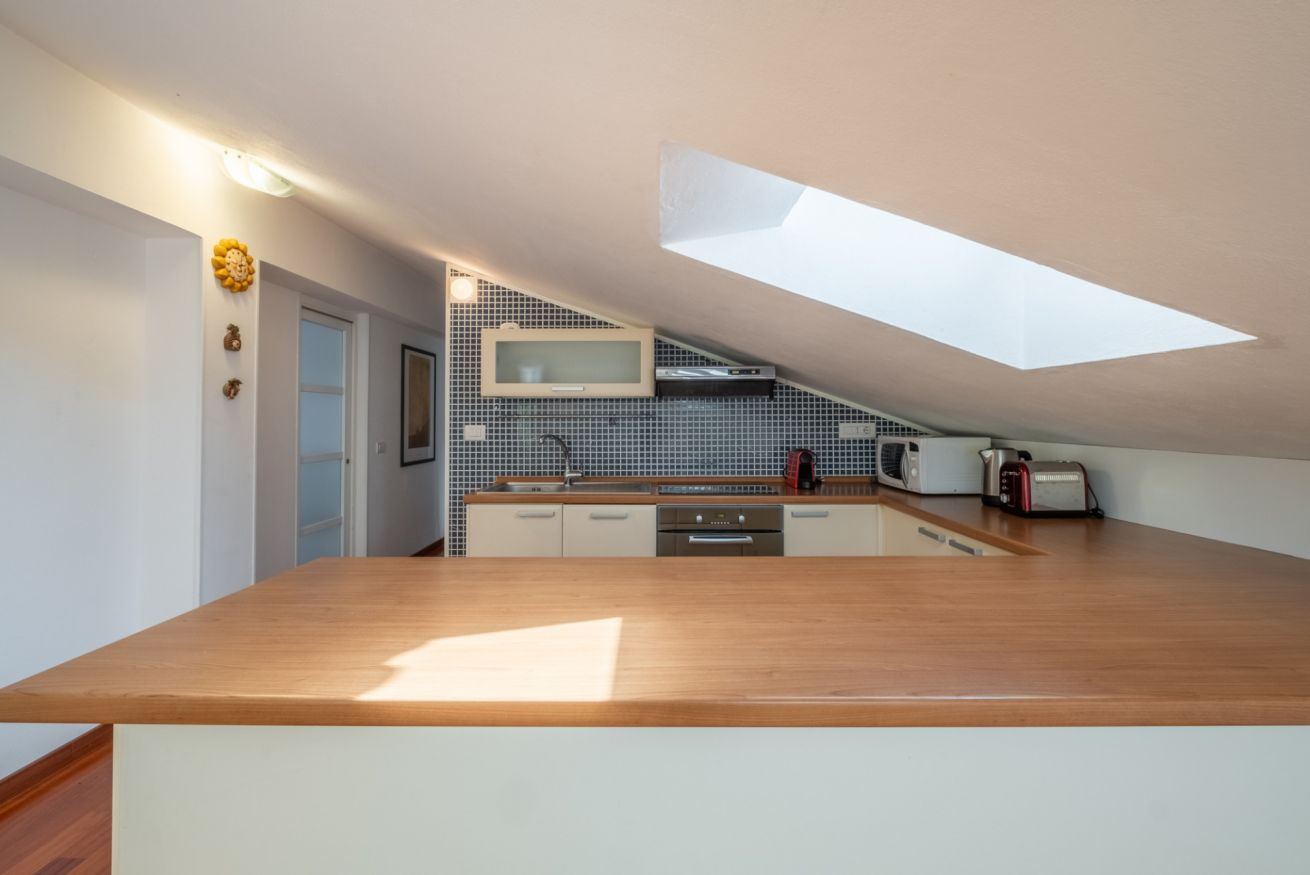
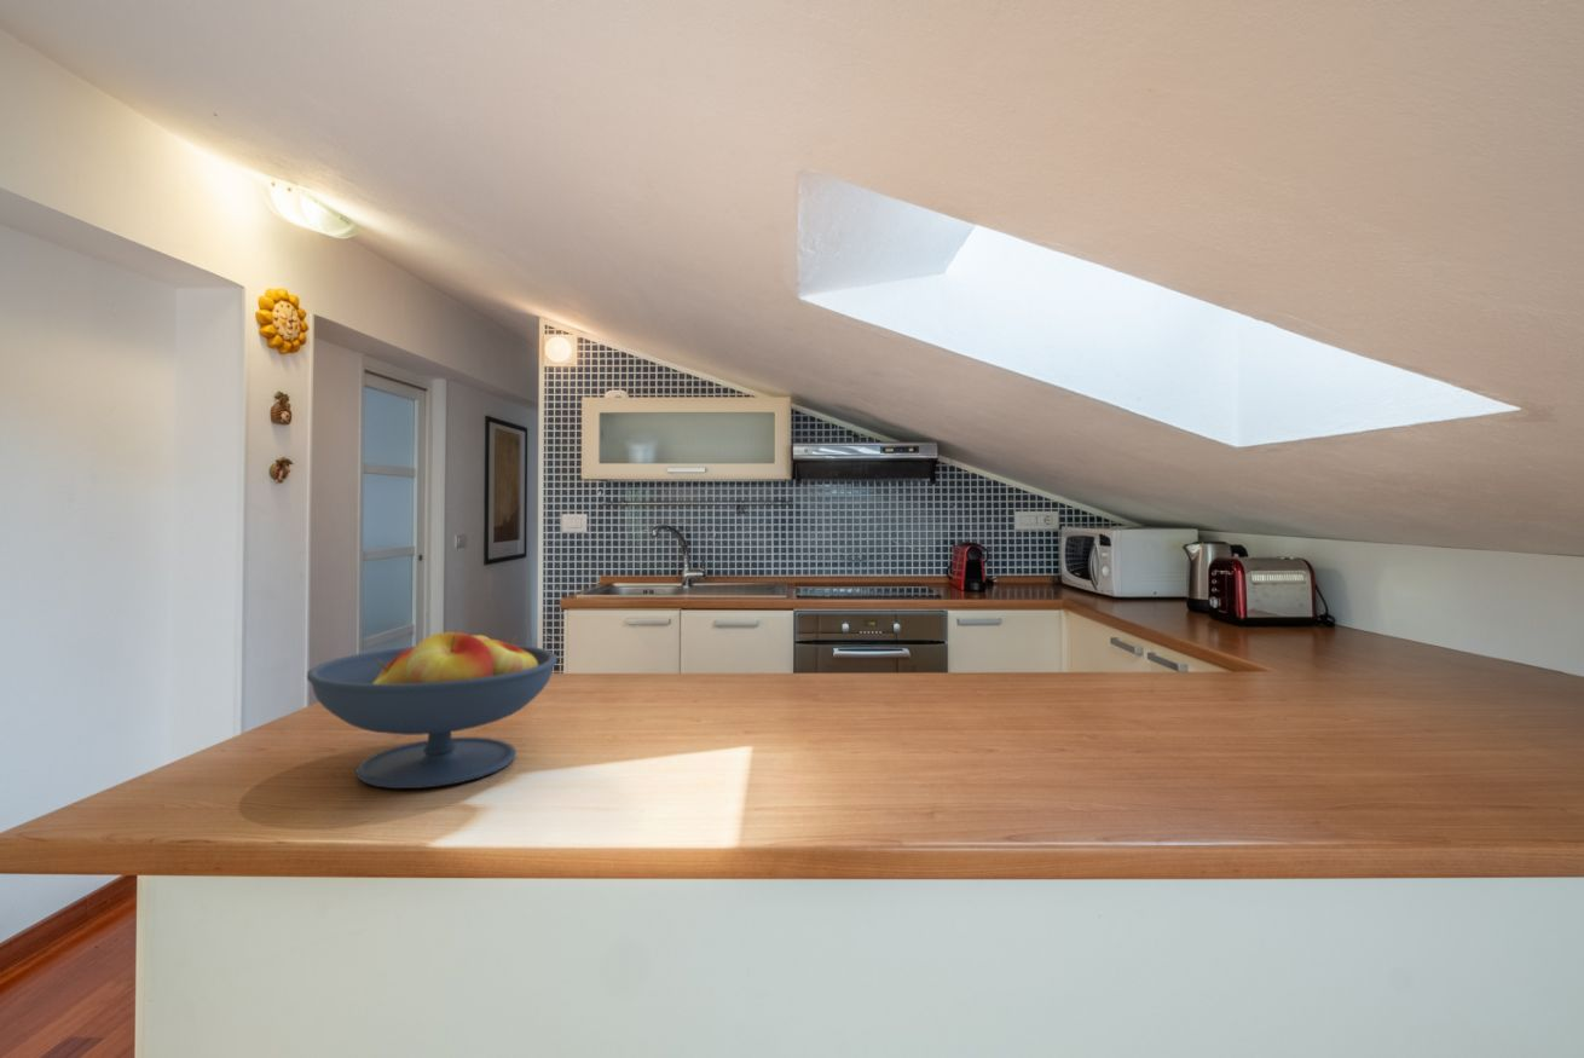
+ fruit bowl (440, 694)
